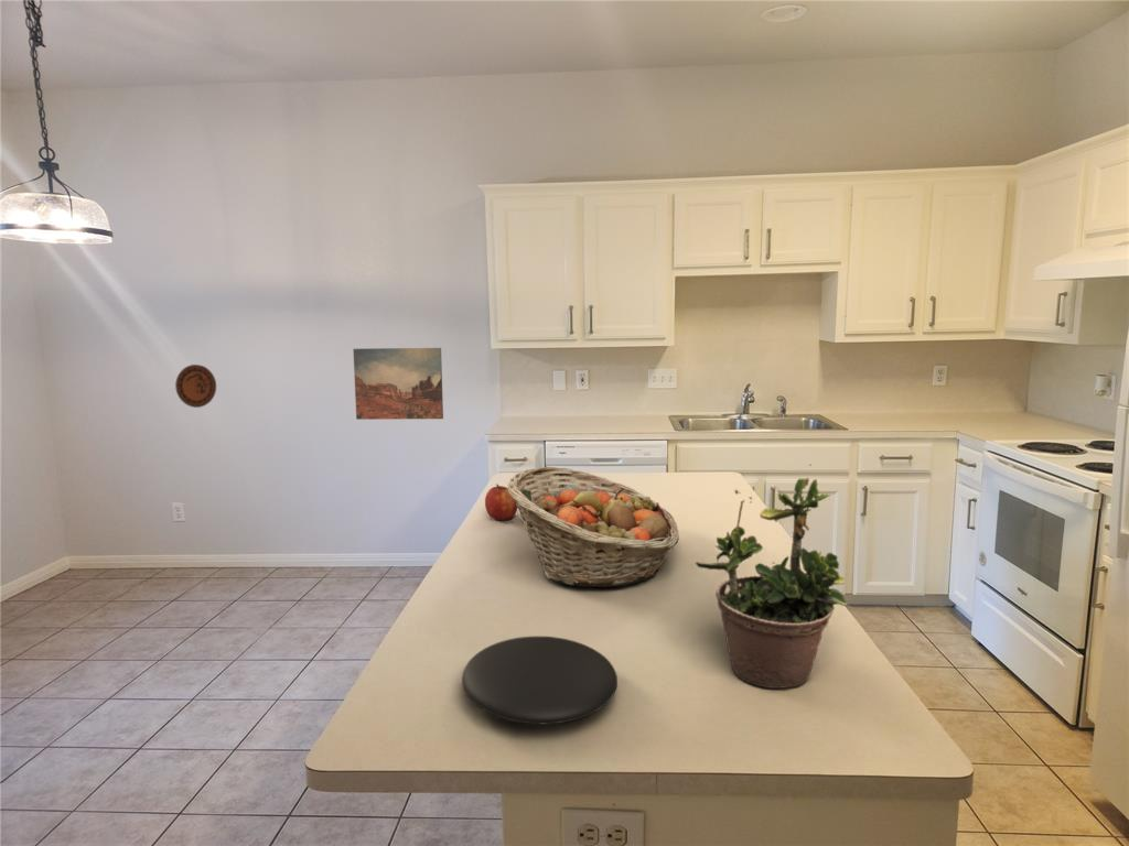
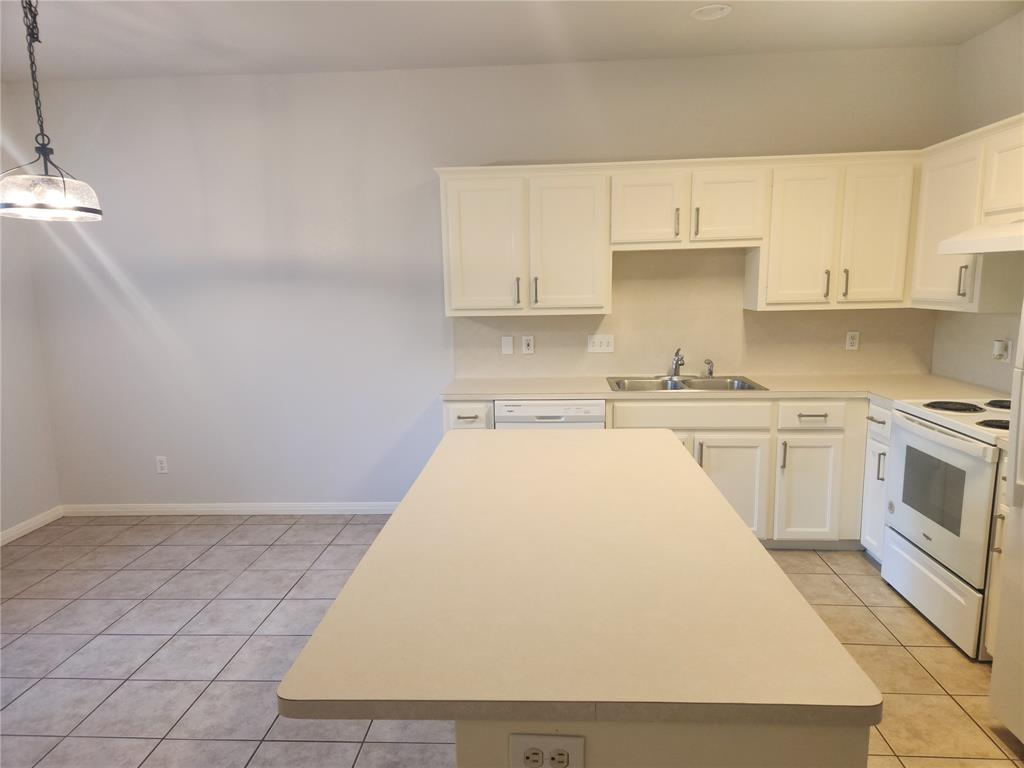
- plate (539, 675)
- fruit basket (594, 520)
- decorative plate (196, 386)
- wall art (398, 383)
- apple (502, 500)
- potted plant (777, 572)
